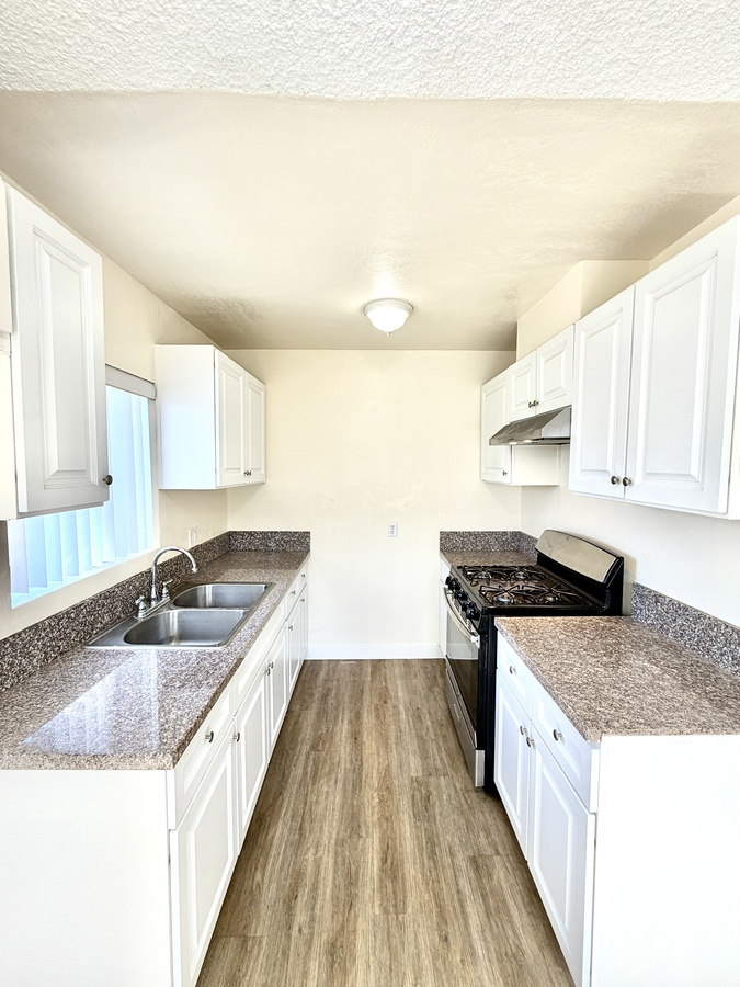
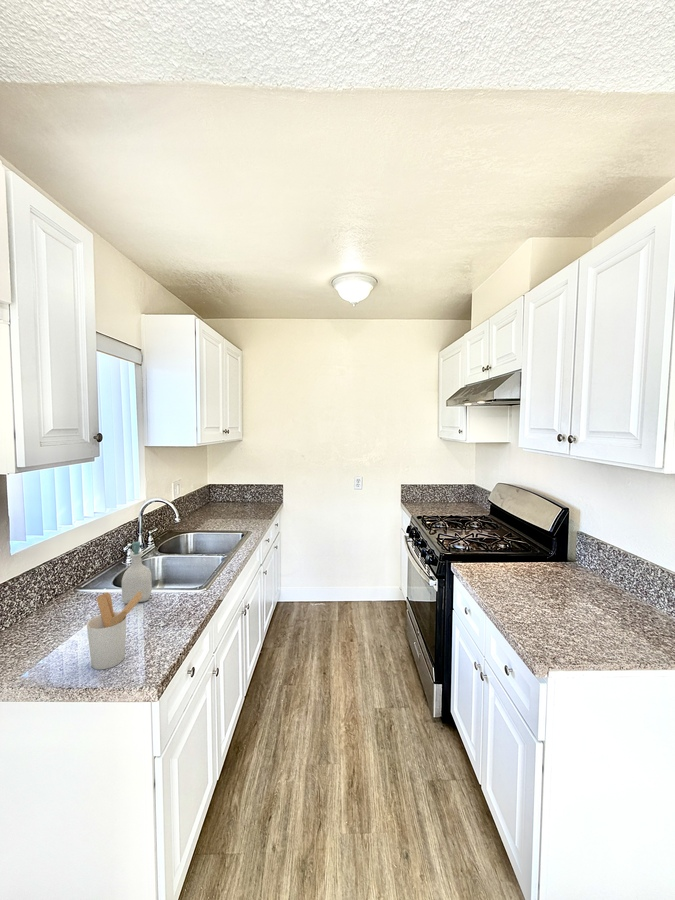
+ utensil holder (117, 627)
+ soap bottle (136, 570)
